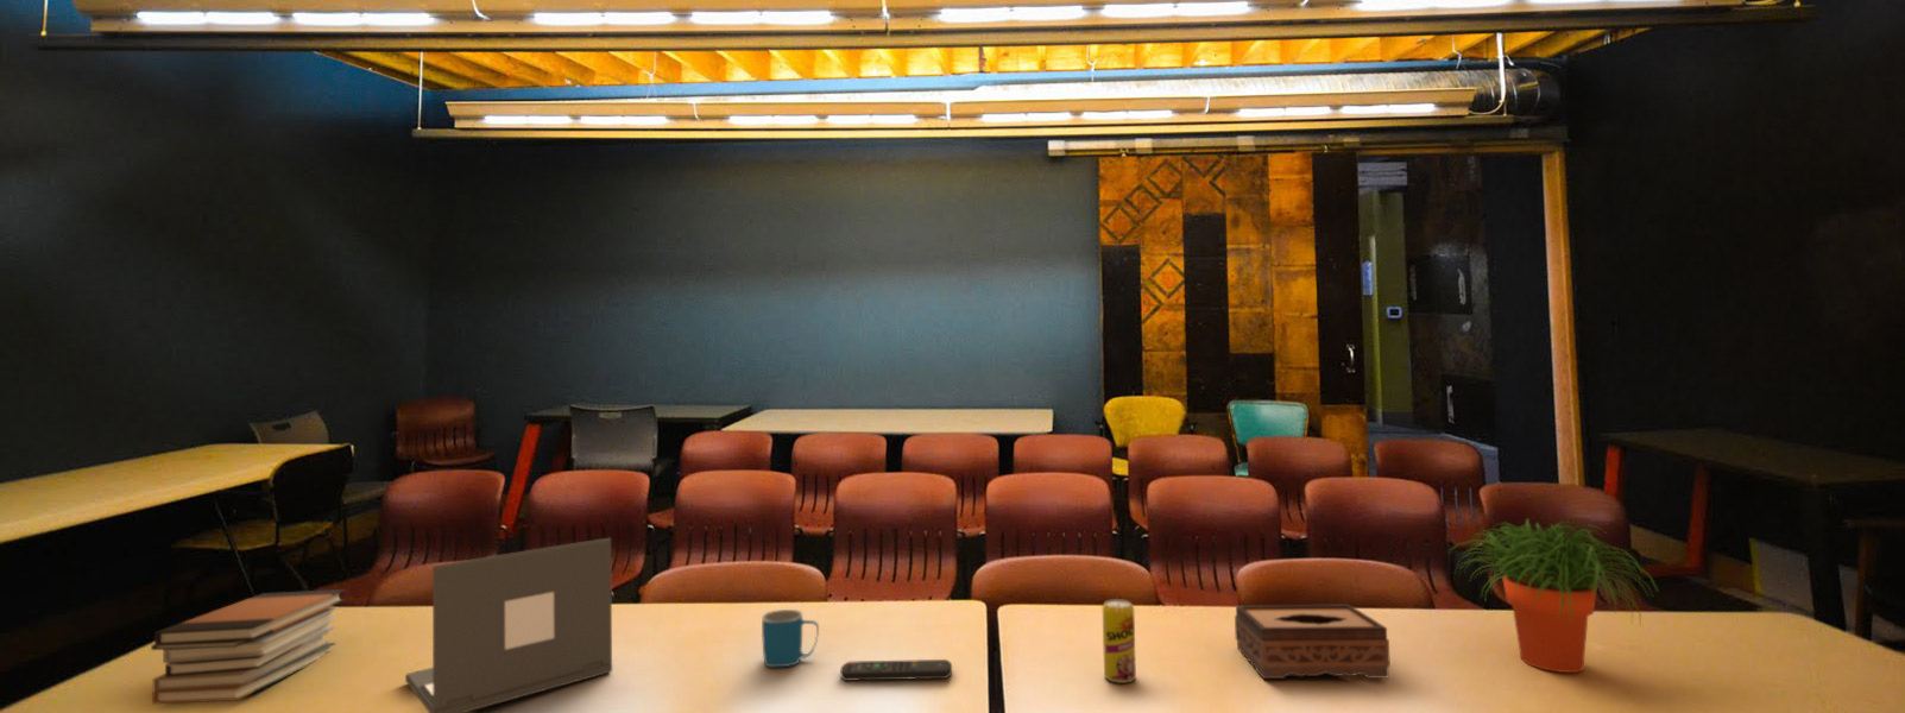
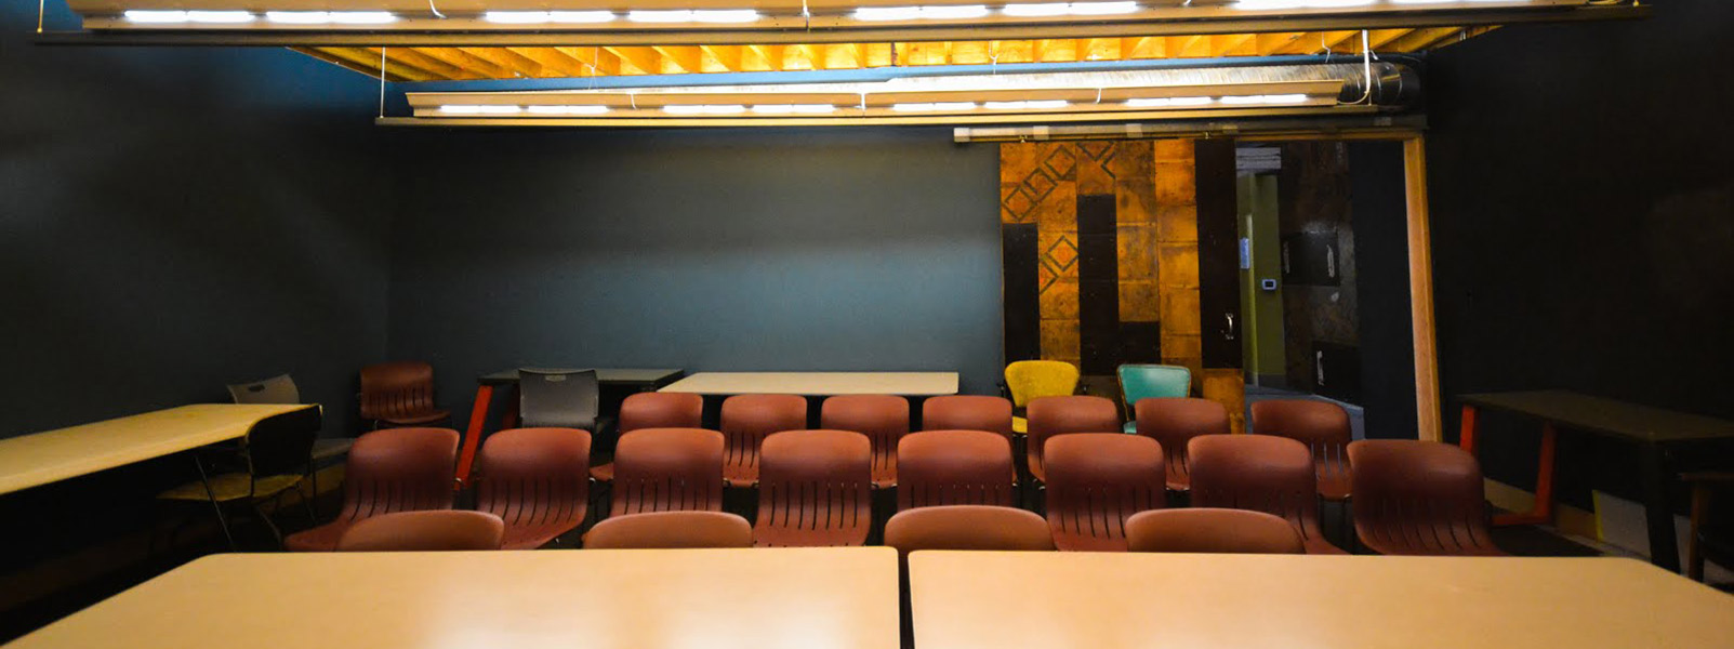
- remote control (897, 669)
- book stack (255, 641)
- mug (790, 636)
- laptop (510, 610)
- beverage can (1118, 639)
- tissue box (1307, 639)
- potted plant (1551, 592)
